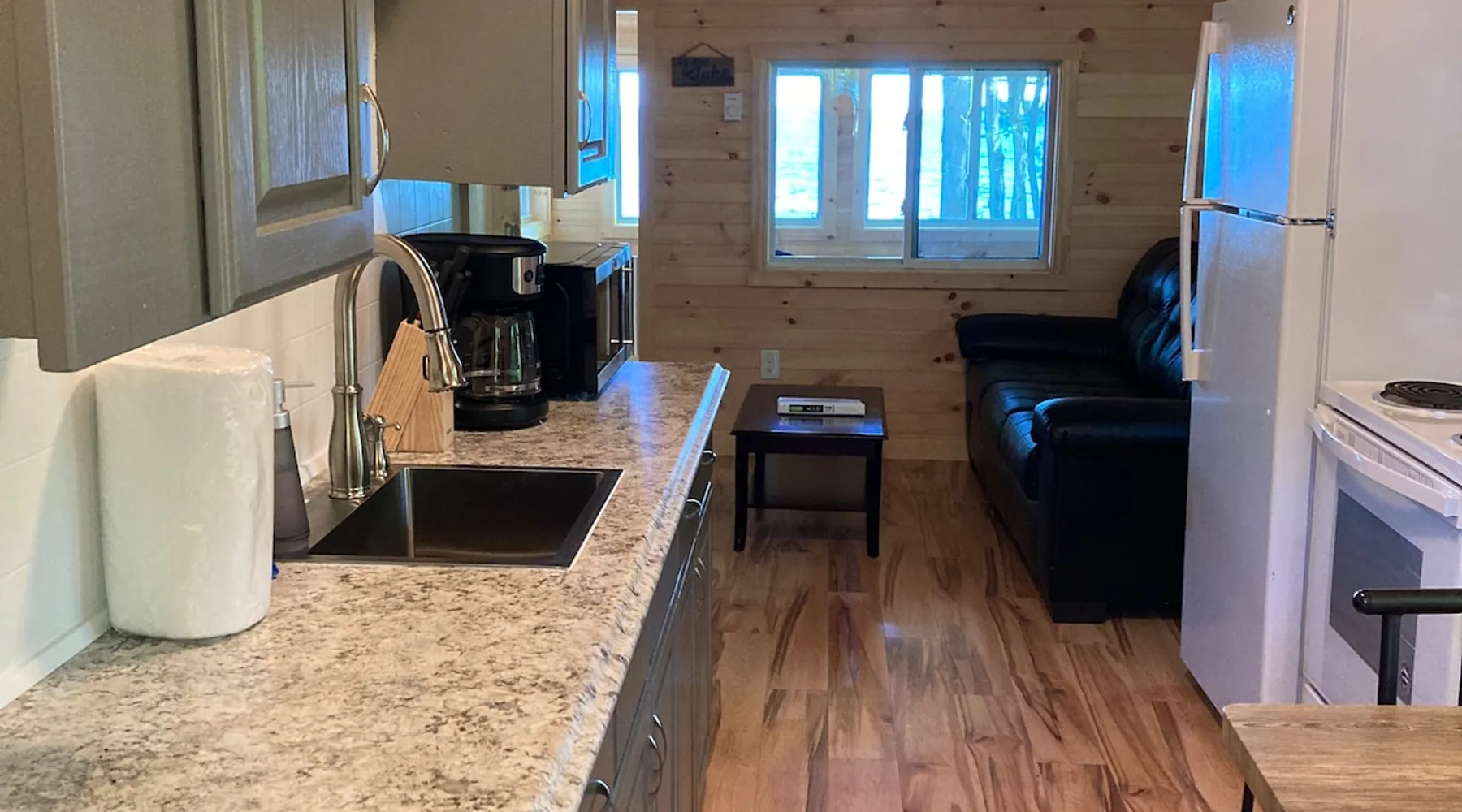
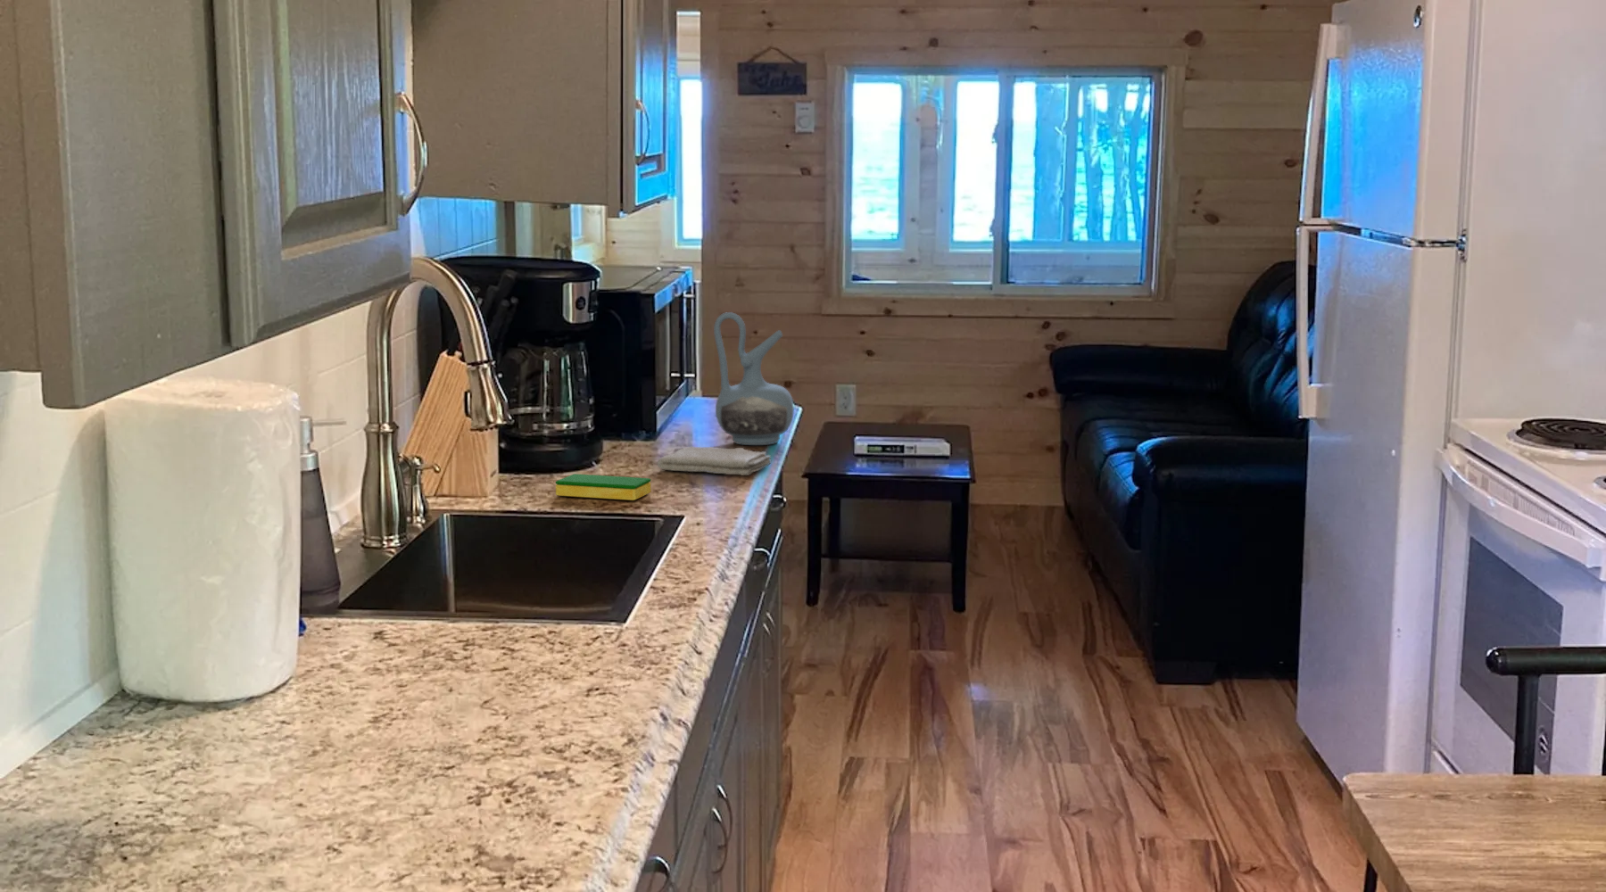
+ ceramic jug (754, 377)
+ washcloth (715, 459)
+ dish sponge (603, 487)
